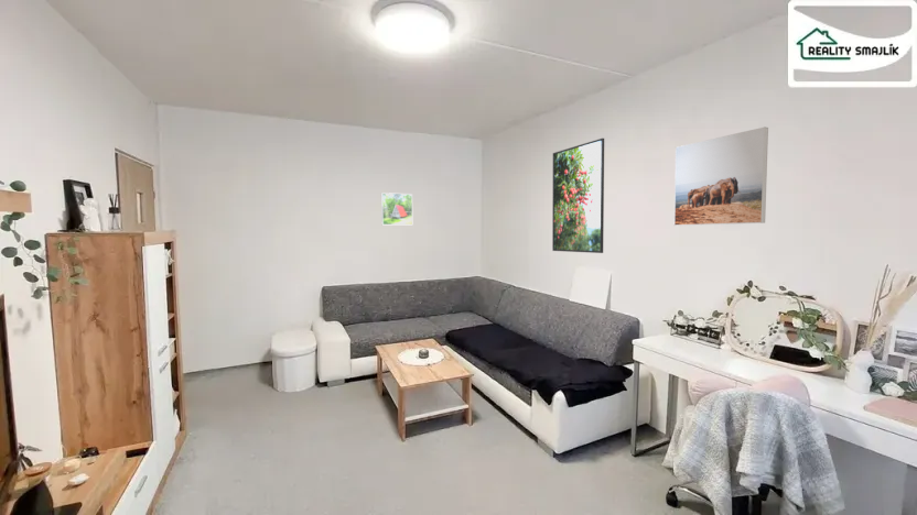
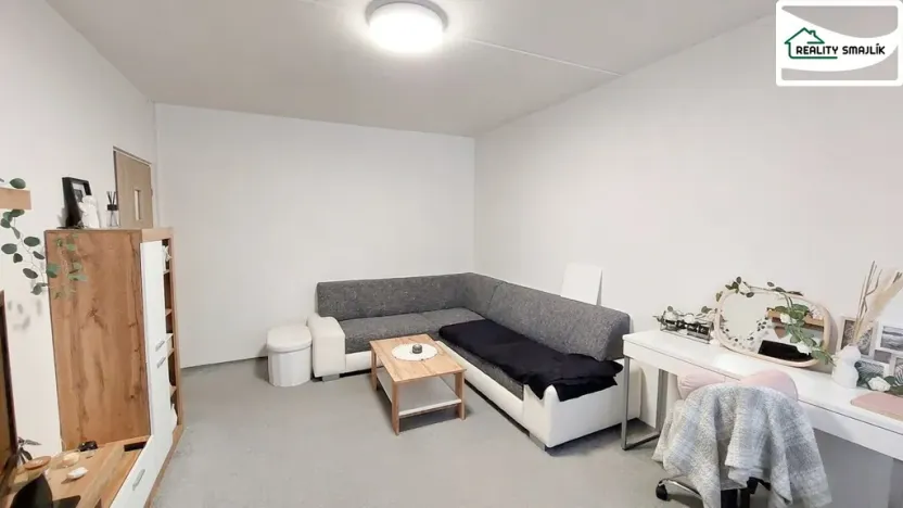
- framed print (715, 182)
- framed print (575, 199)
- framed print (397, 209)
